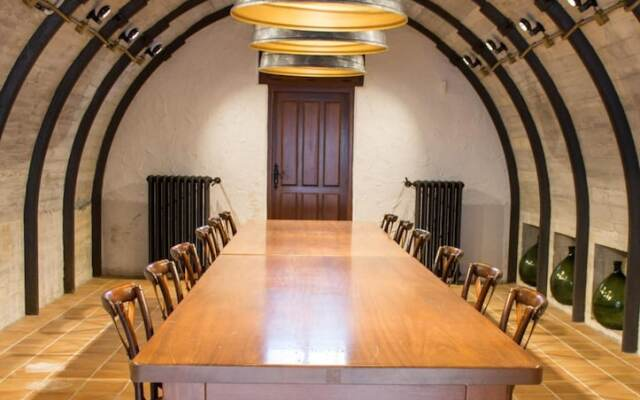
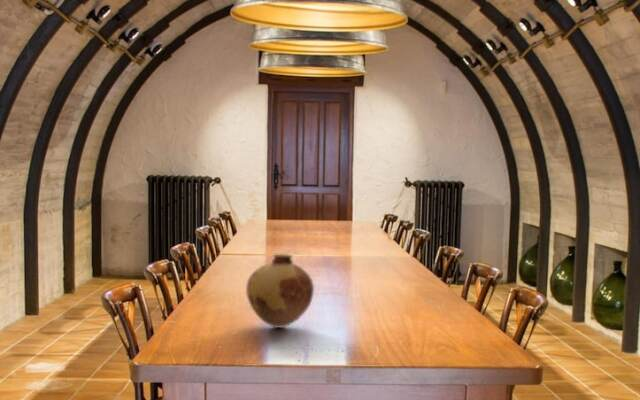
+ vase (279, 291)
